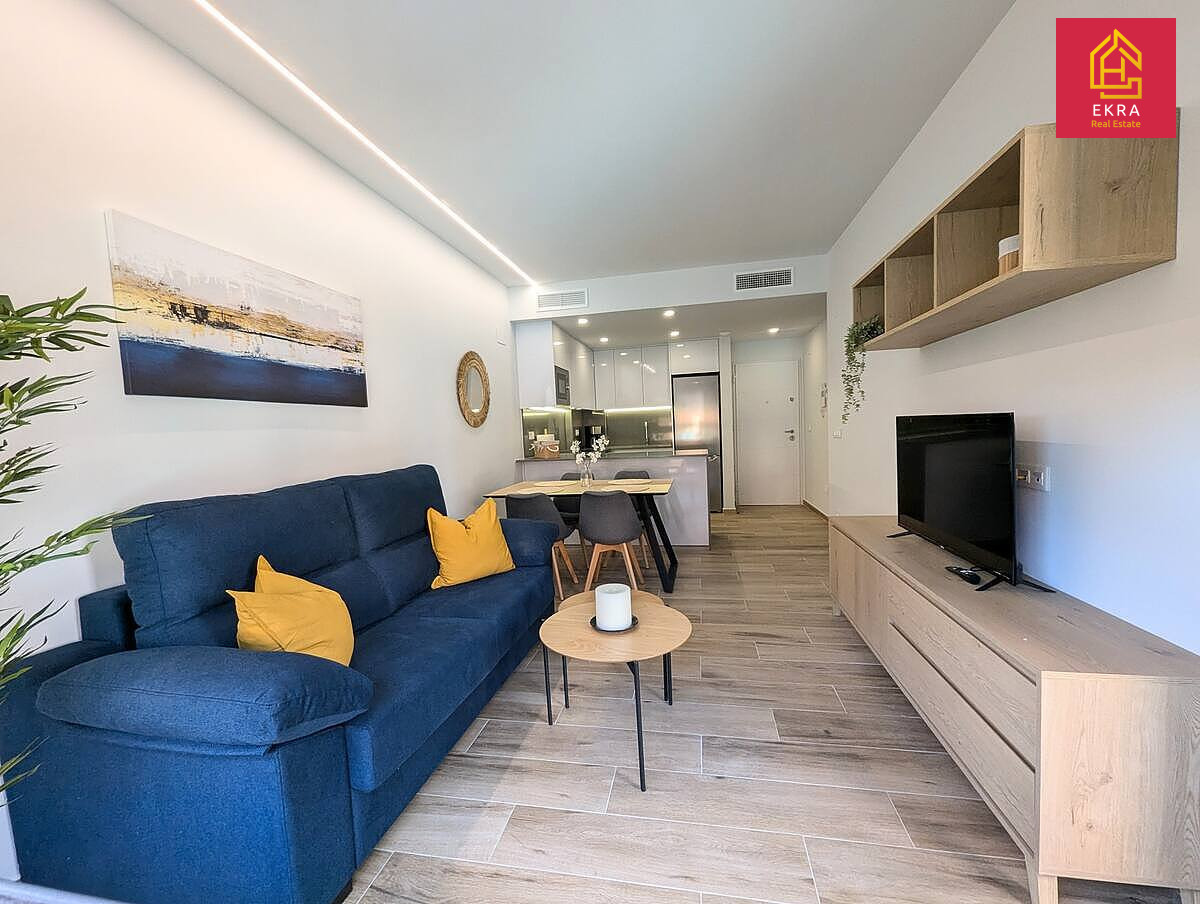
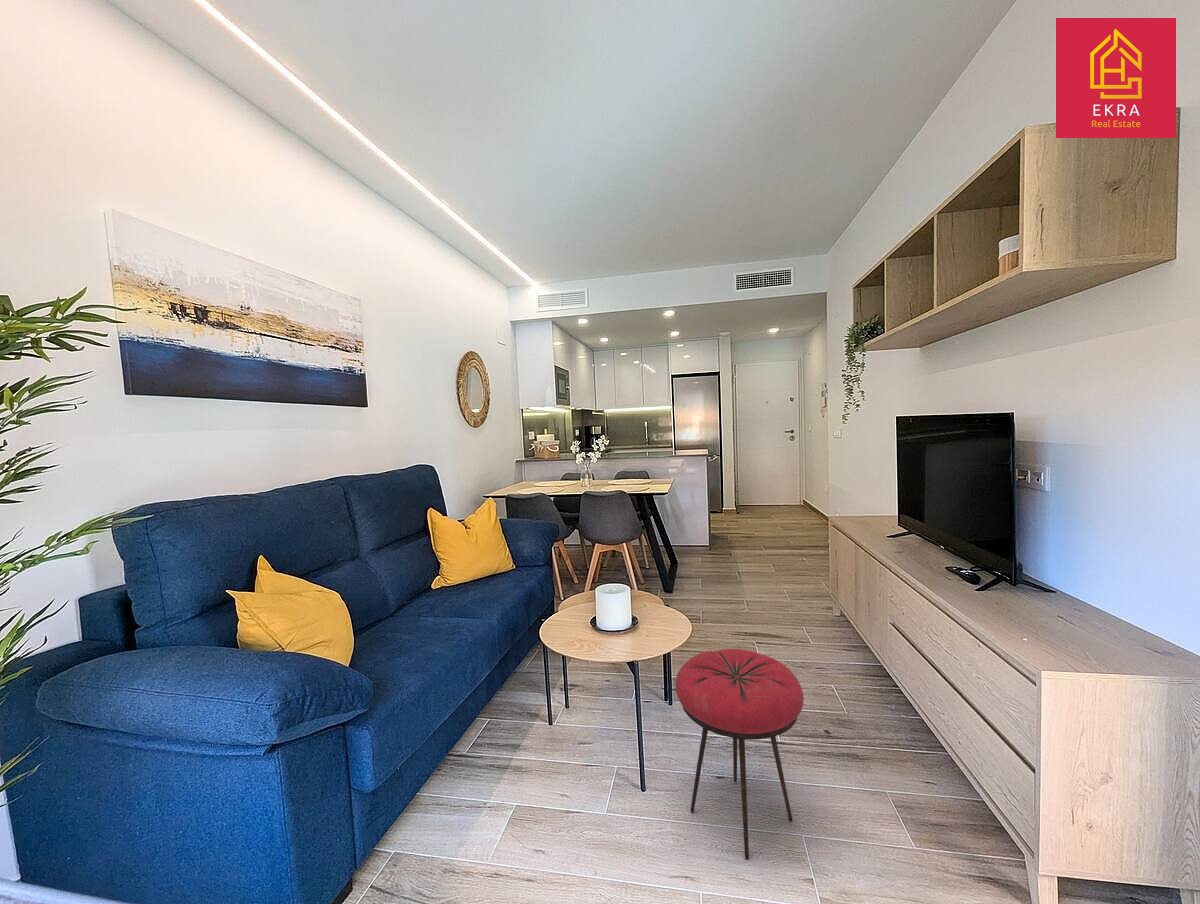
+ stool (739, 742)
